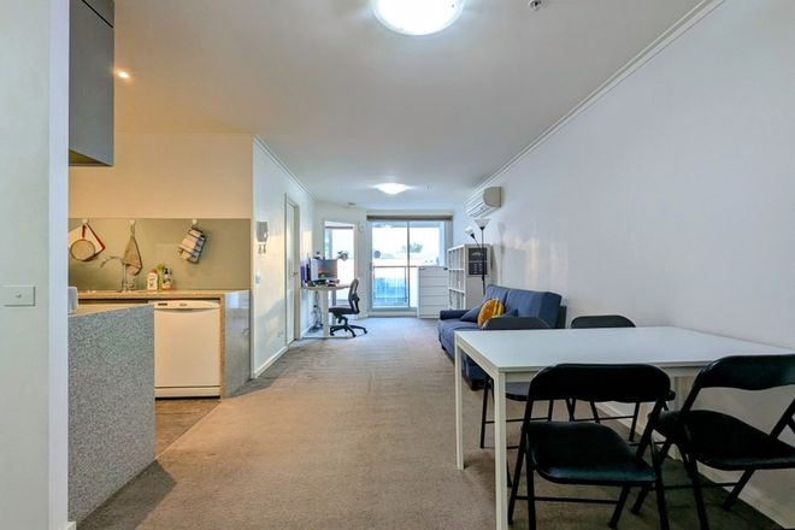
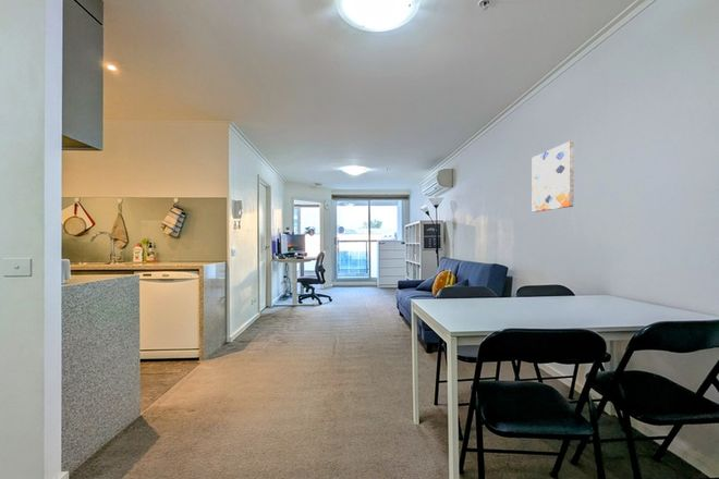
+ wall art (550, 180)
